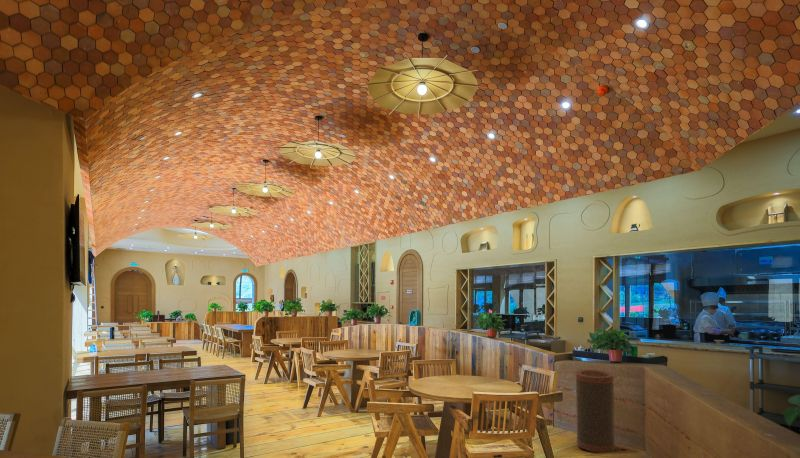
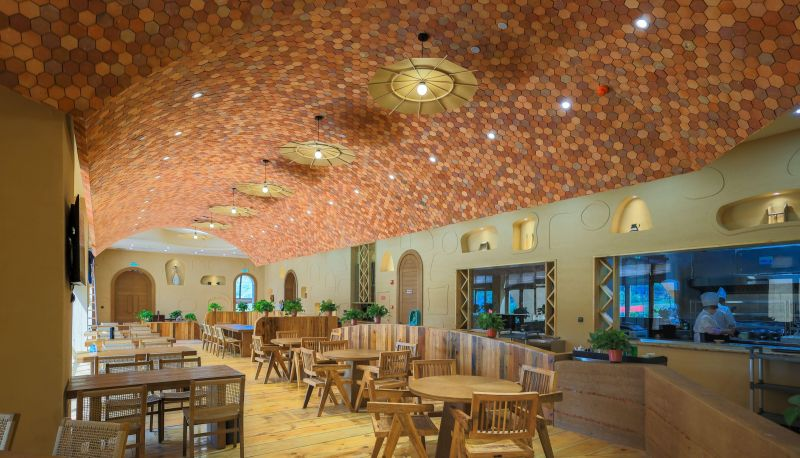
- trash can (595, 410)
